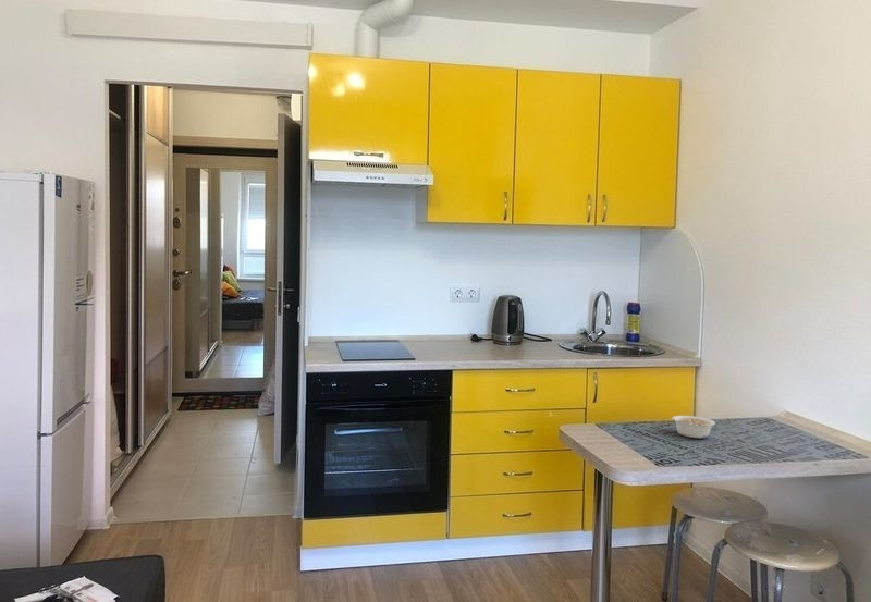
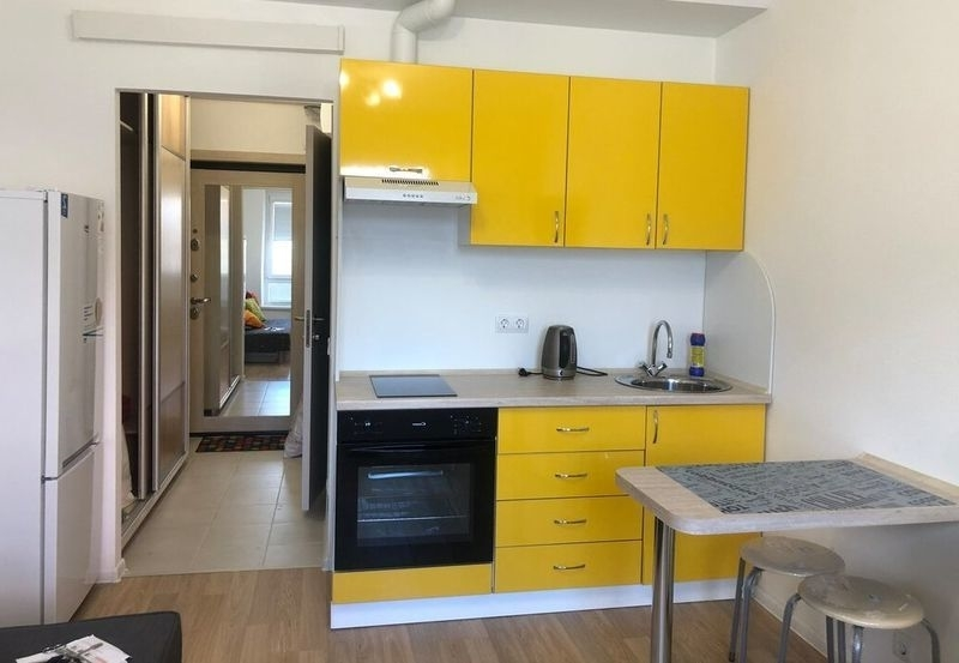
- legume (694, 426)
